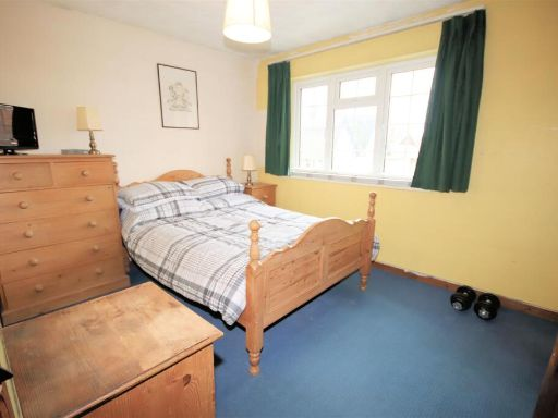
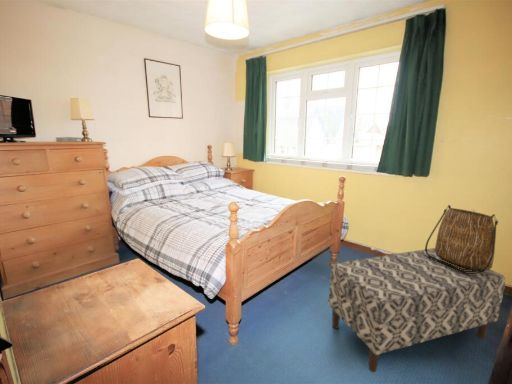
+ tote bag (463, 237)
+ bench (410, 301)
